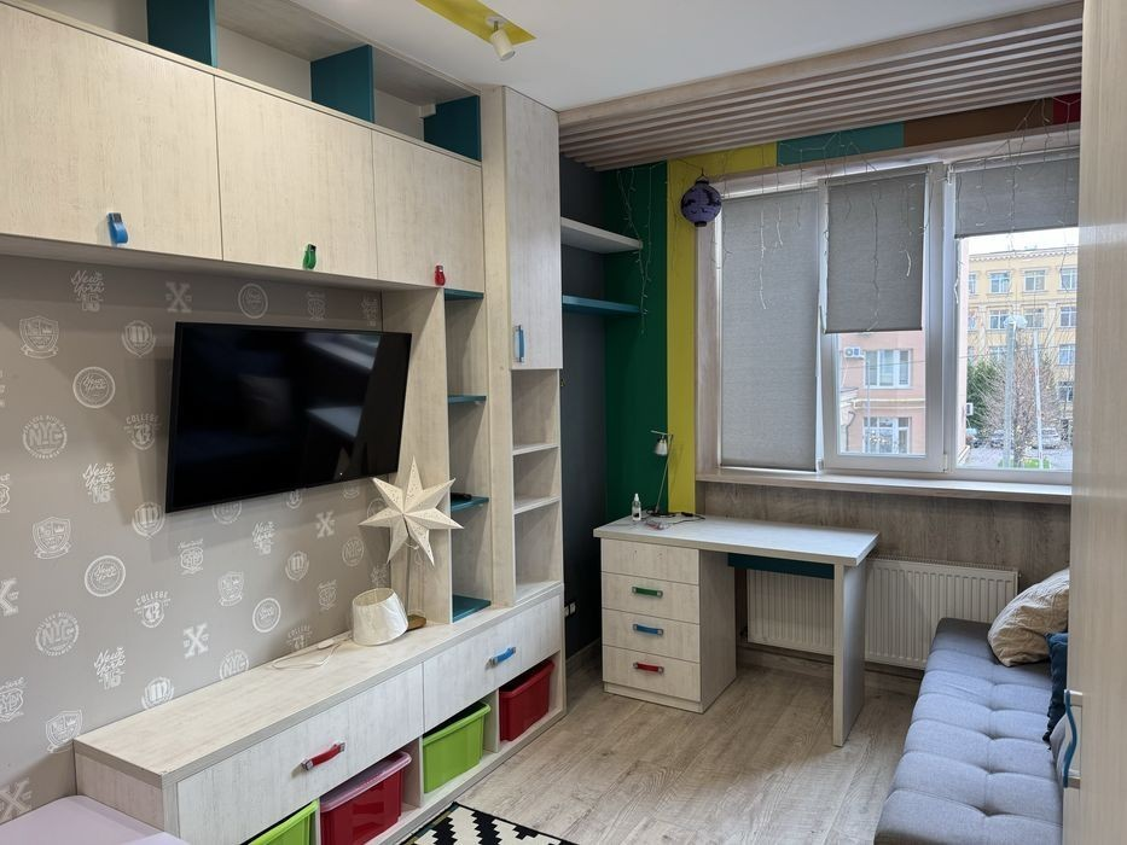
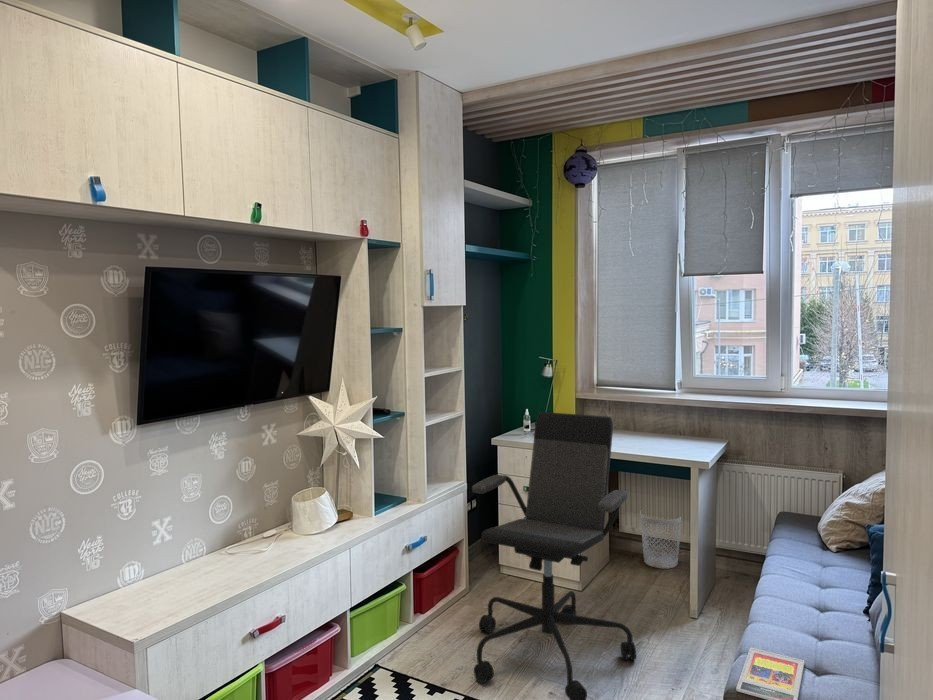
+ office chair (547, 540)
+ comic book (771, 675)
+ wastebasket (660, 538)
